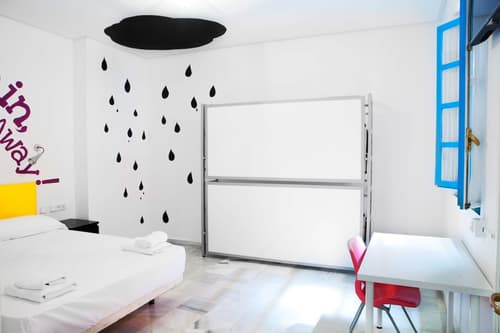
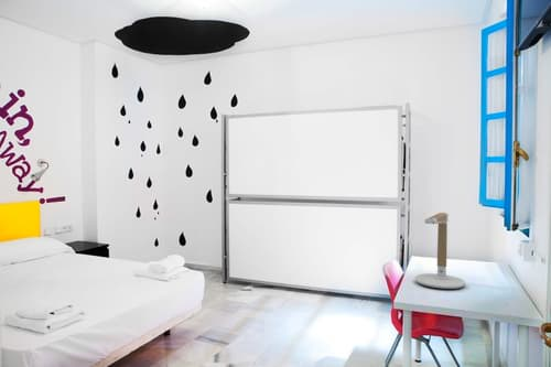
+ desk lamp (437, 250)
